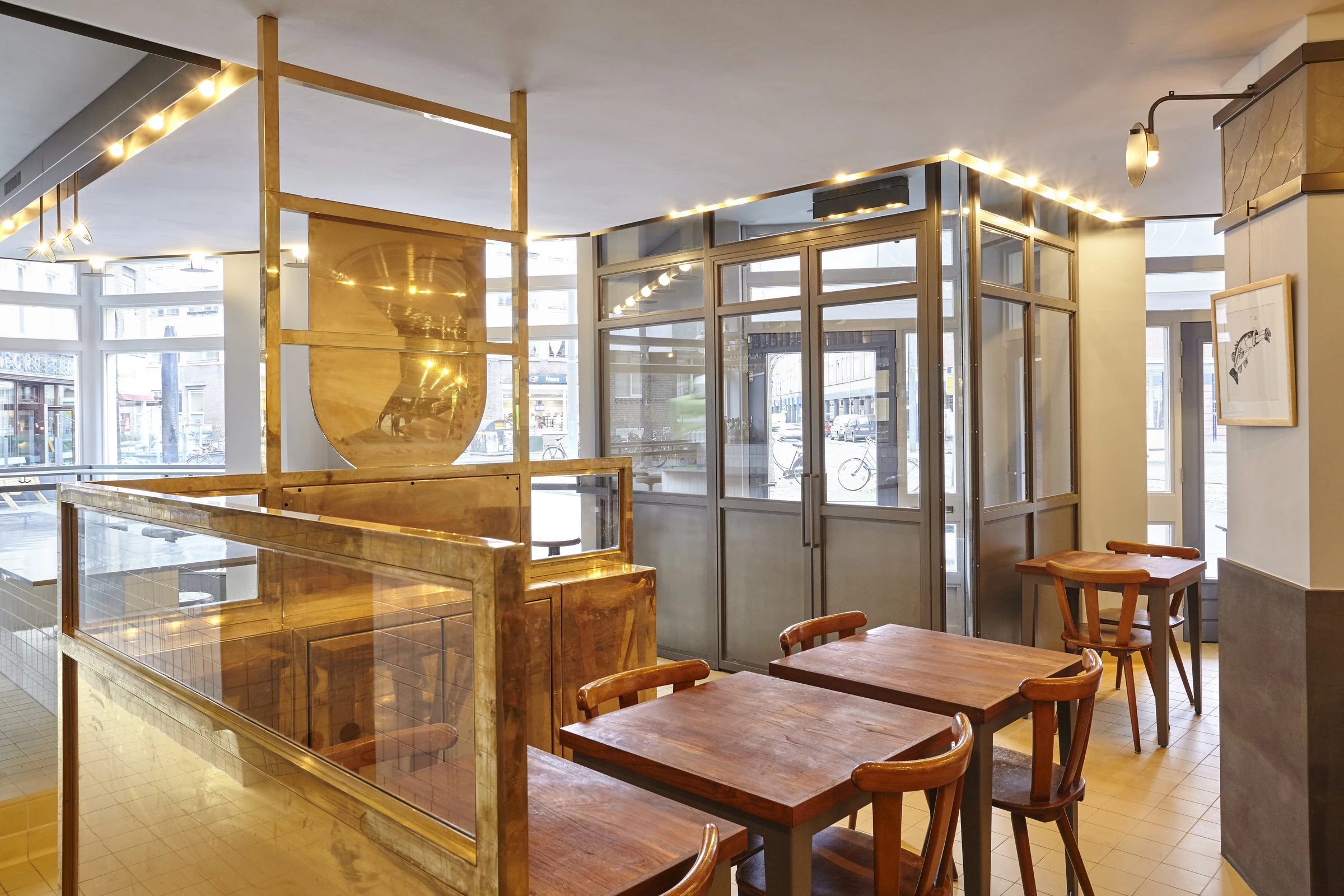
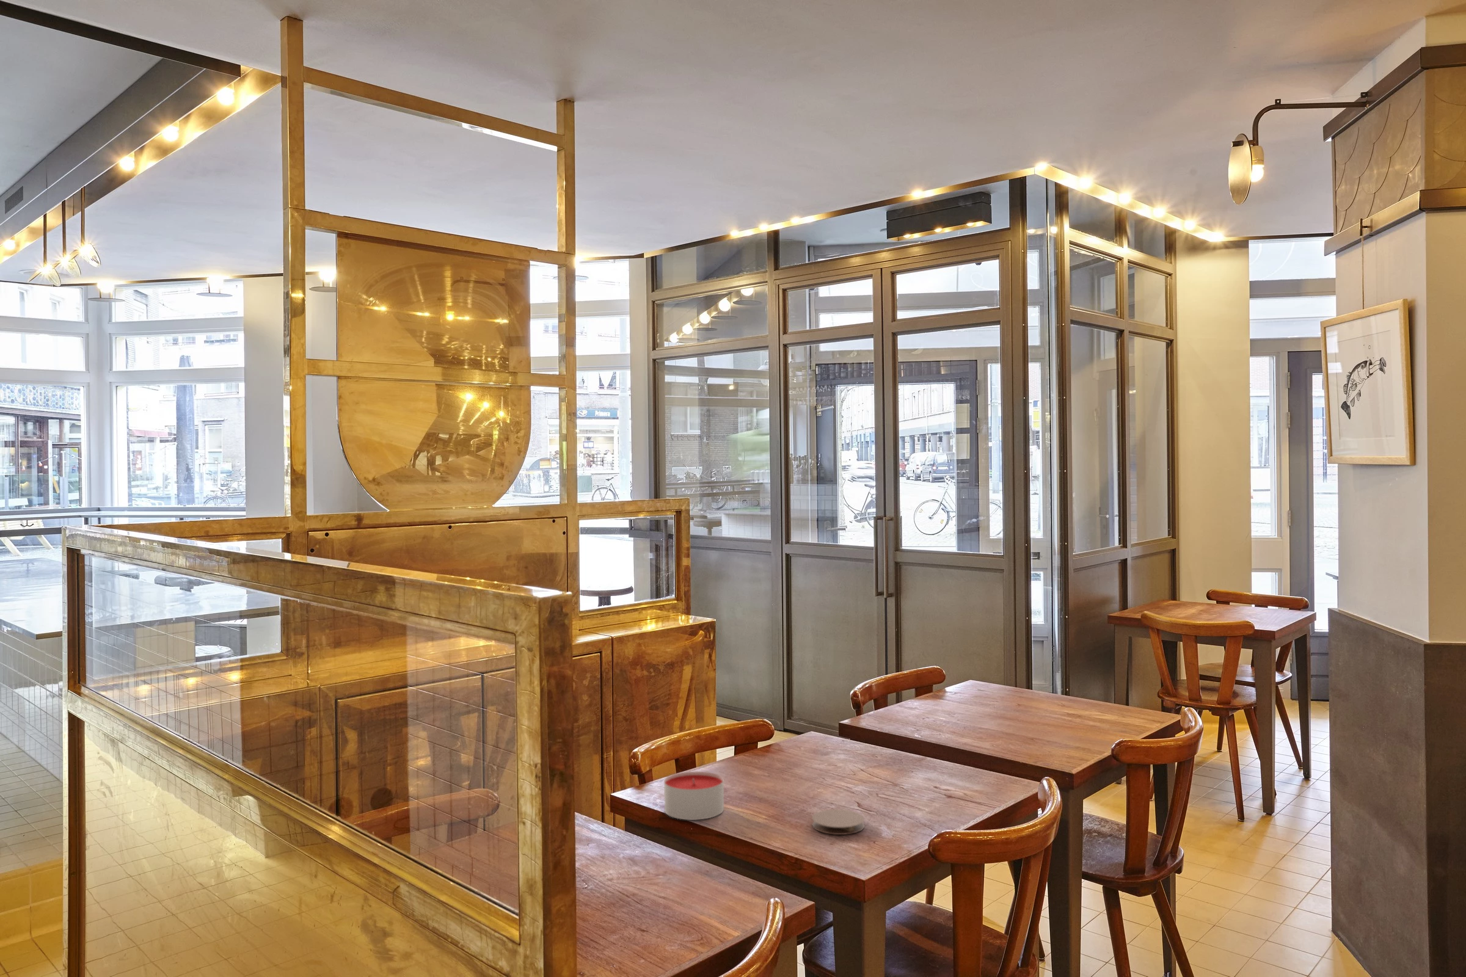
+ coaster (838, 821)
+ candle (694, 794)
